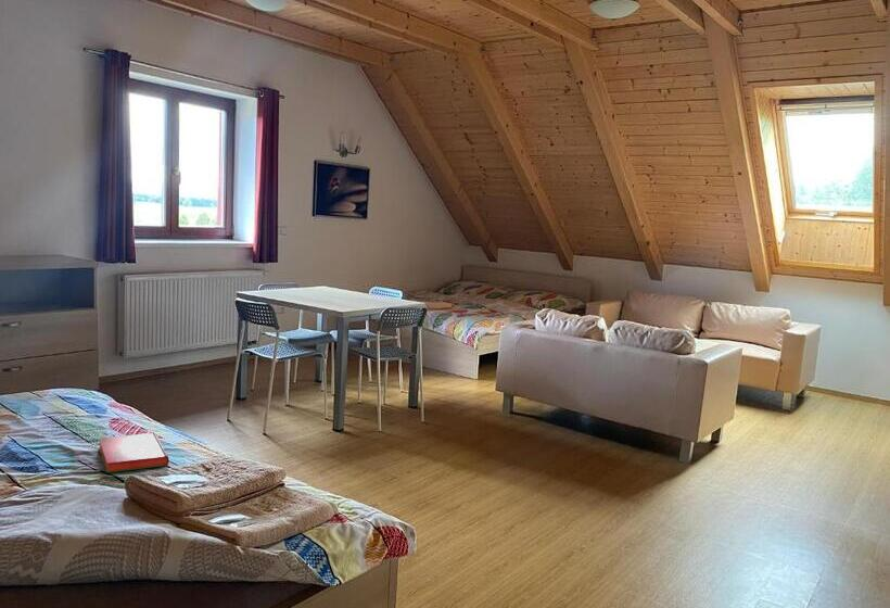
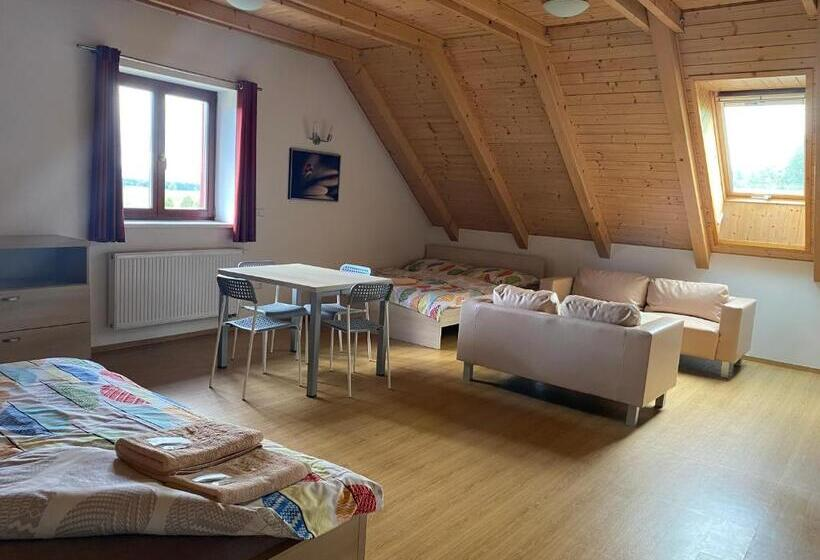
- hardback book (132, 451)
